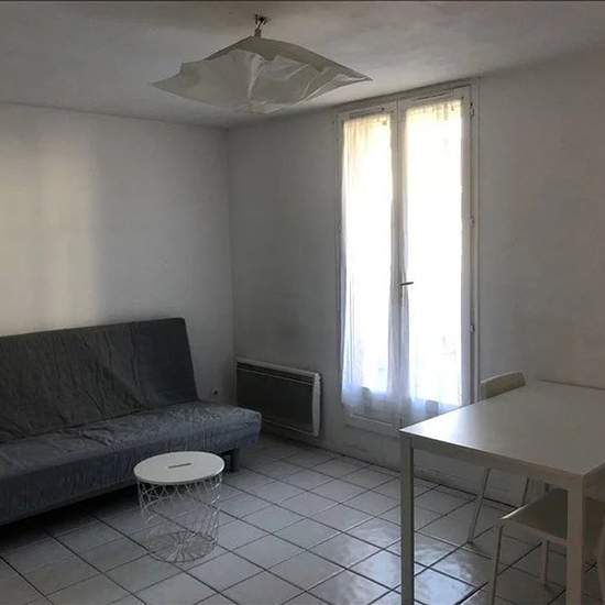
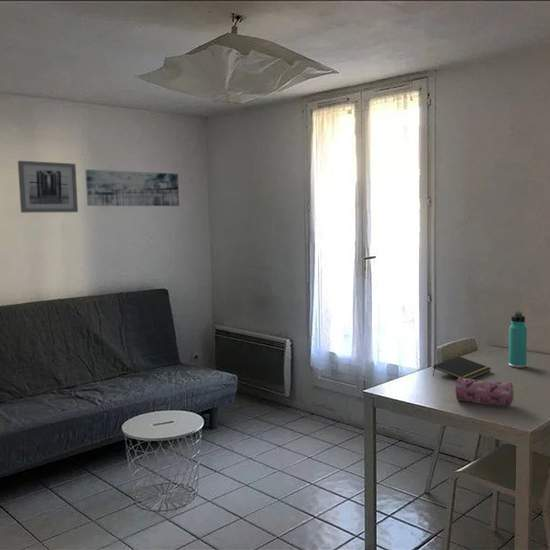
+ notepad (462, 368)
+ thermos bottle (517, 339)
+ pencil case (483, 391)
+ wall art (48, 187)
+ wall art (135, 188)
